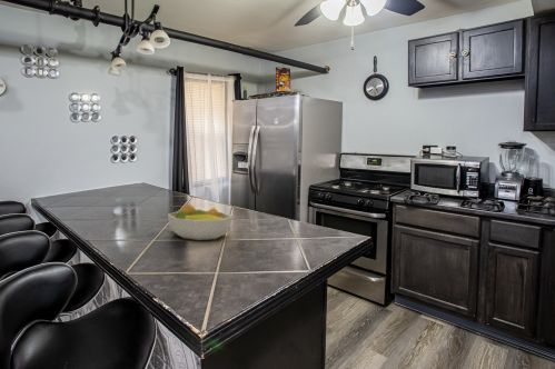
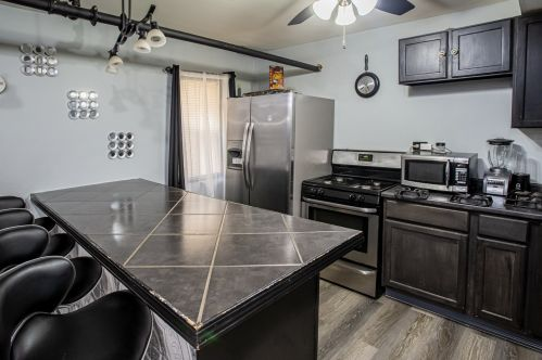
- fruit bowl (199, 220)
